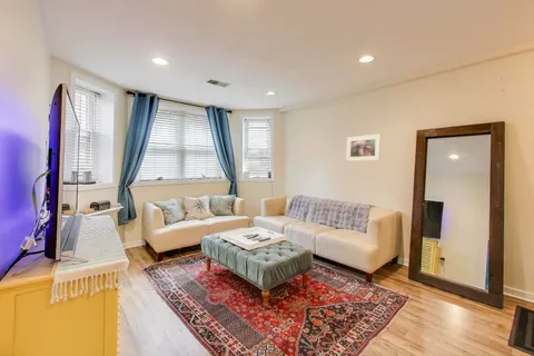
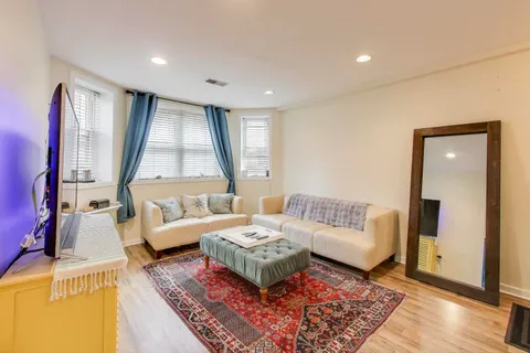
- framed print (362, 148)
